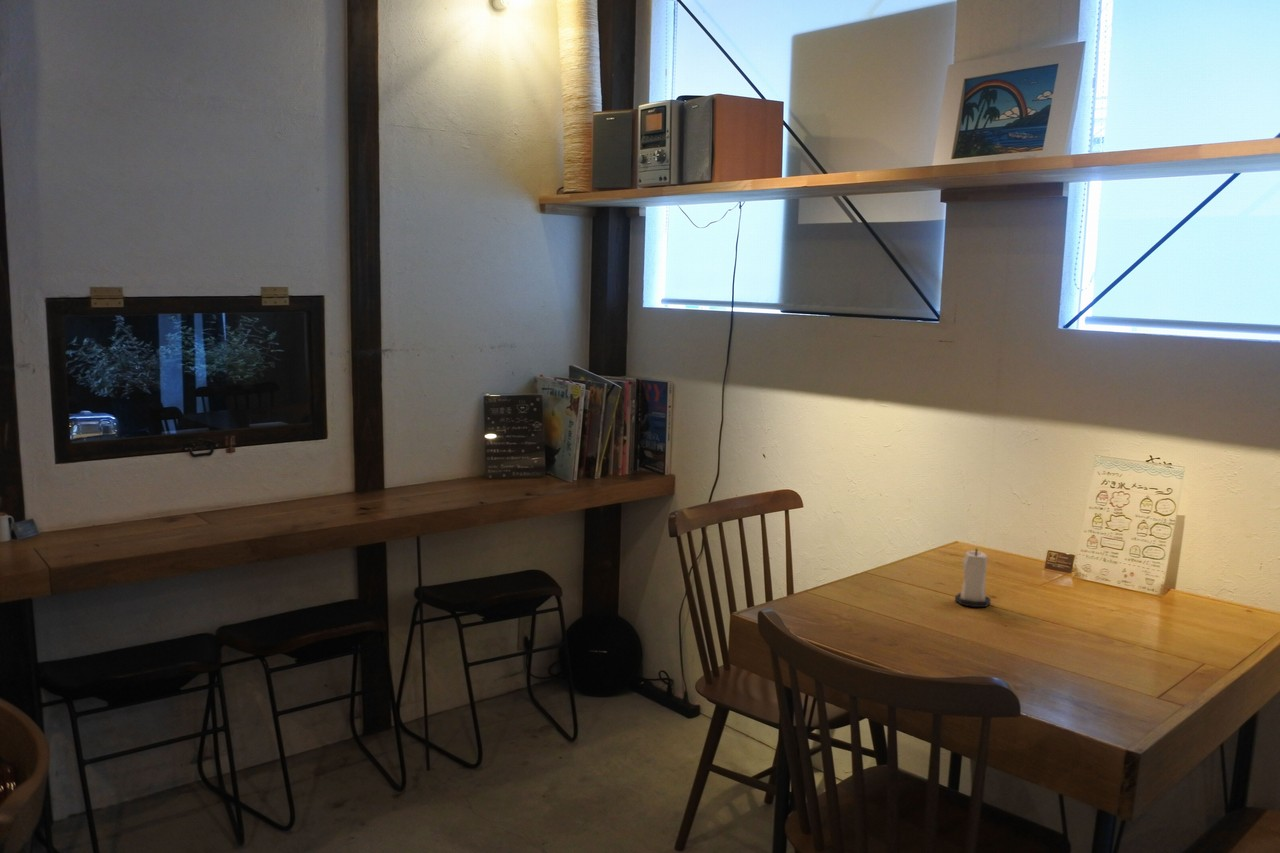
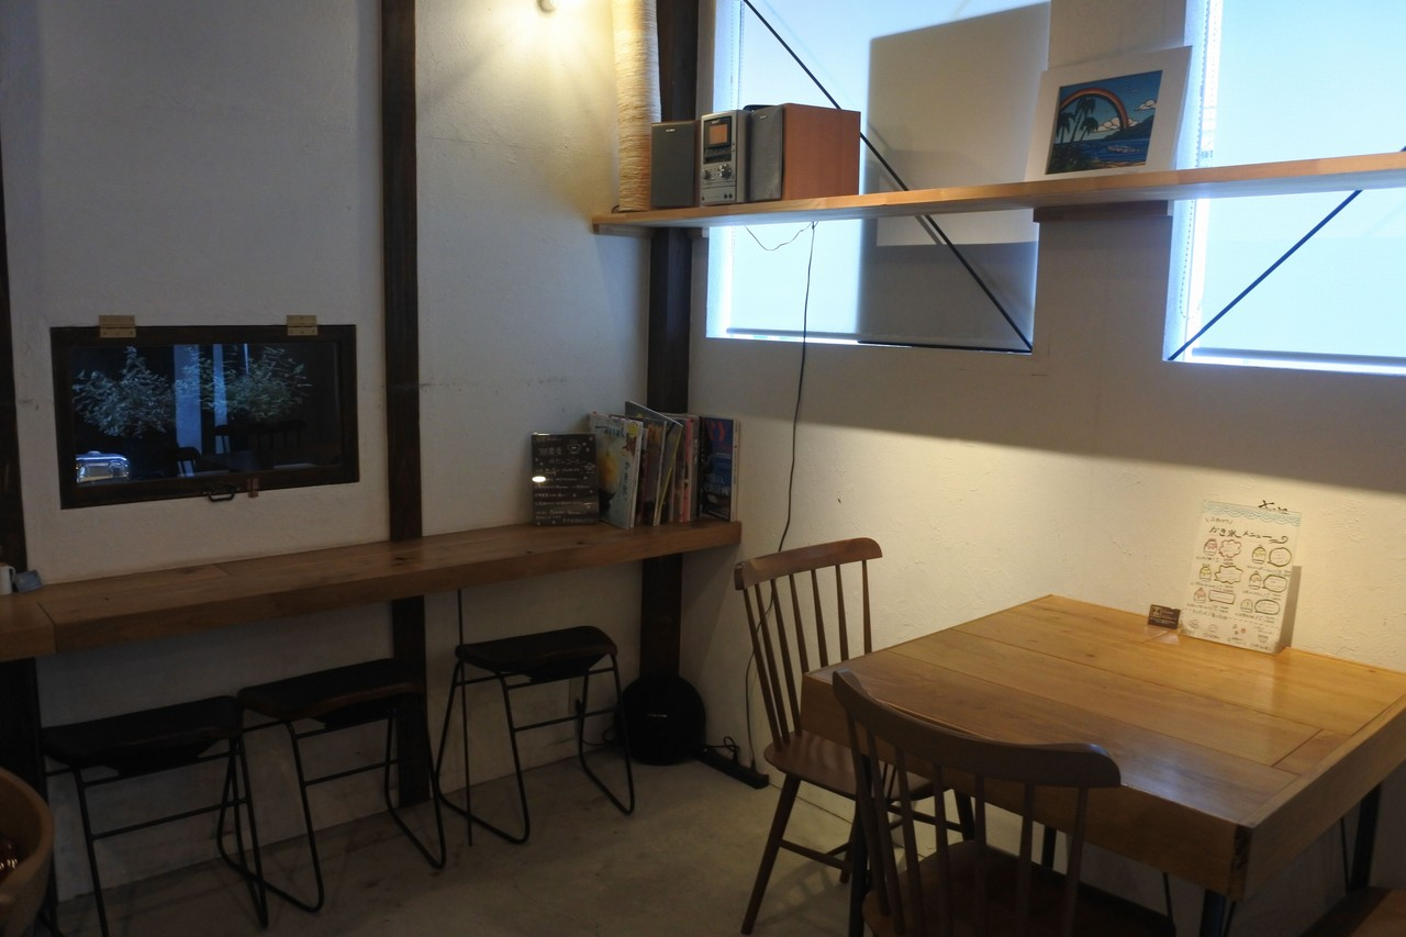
- candle (974, 575)
